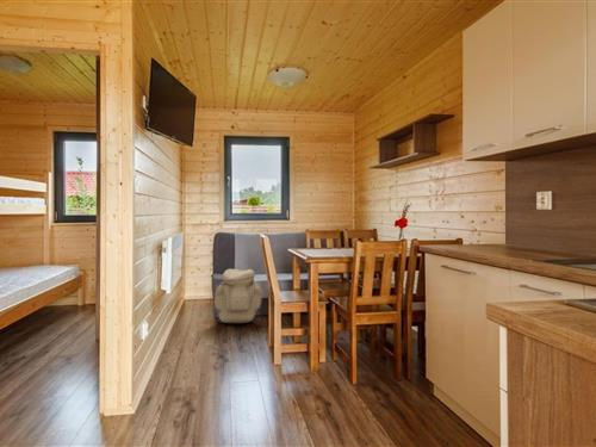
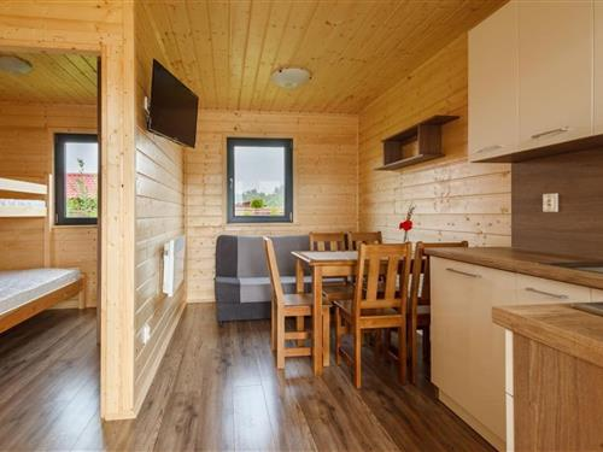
- backpack (237, 296)
